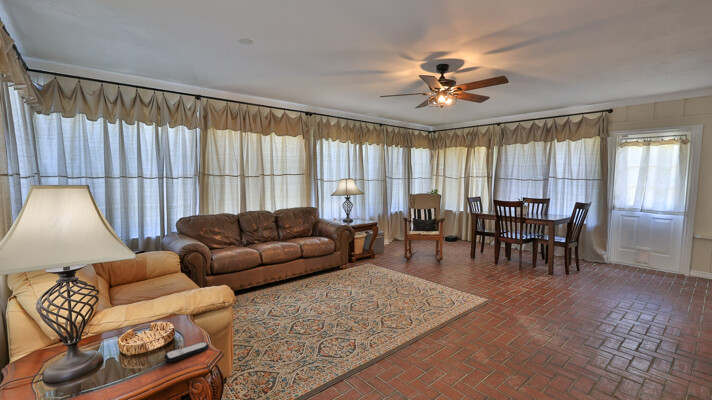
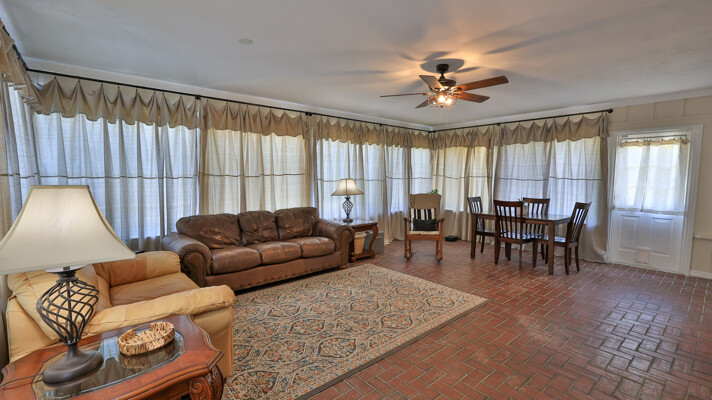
- remote control (187, 351)
